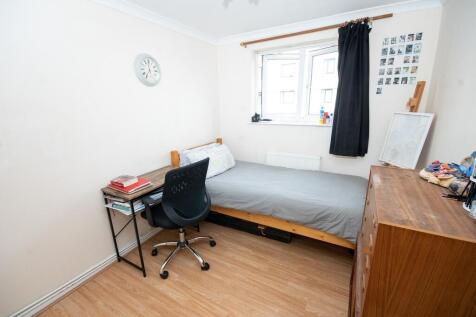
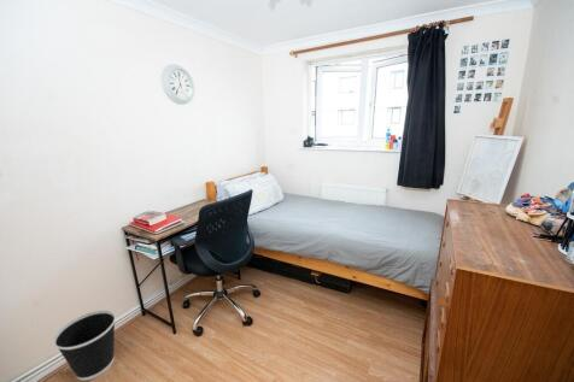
+ wastebasket (90, 346)
